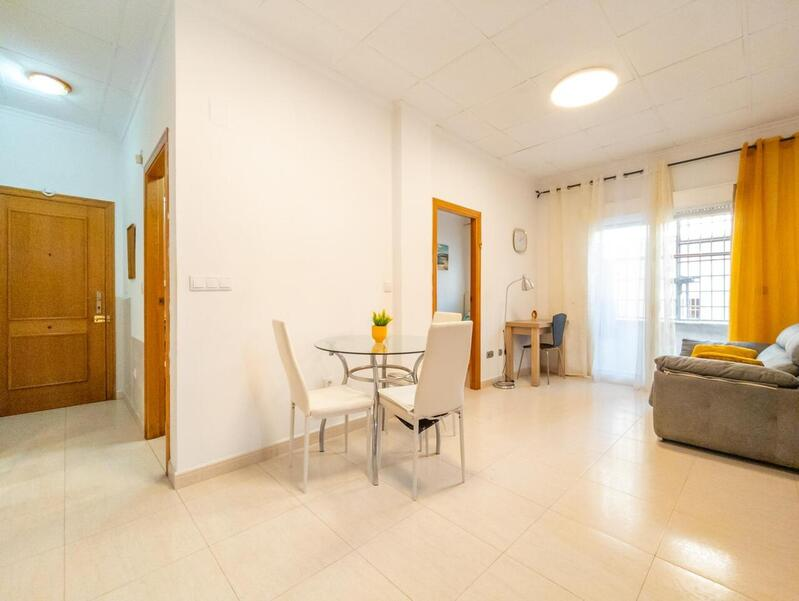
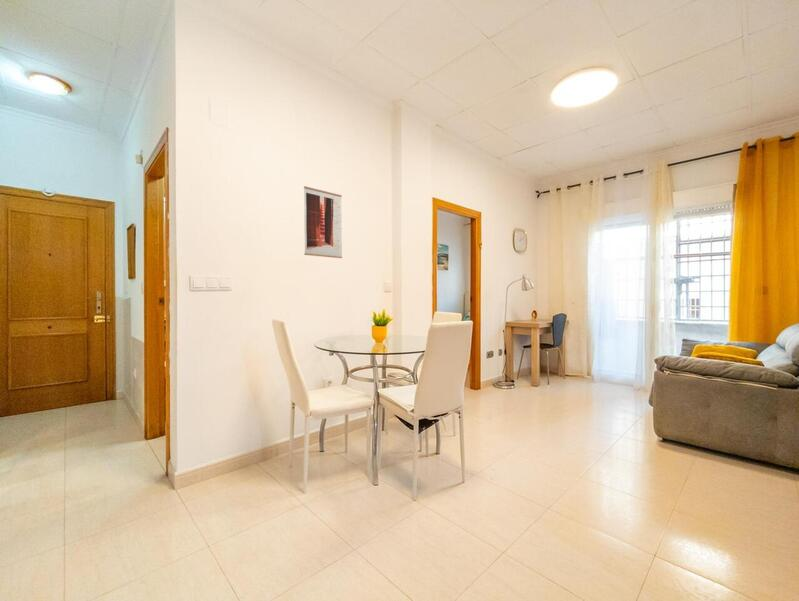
+ wall art (323, 223)
